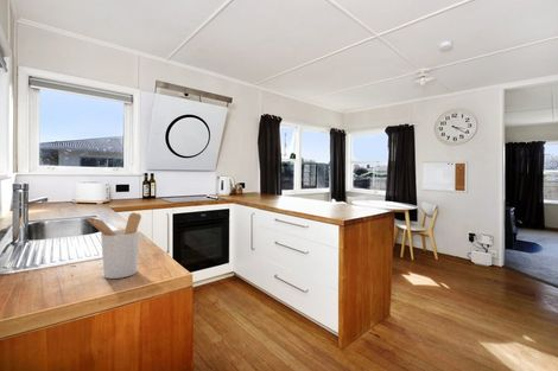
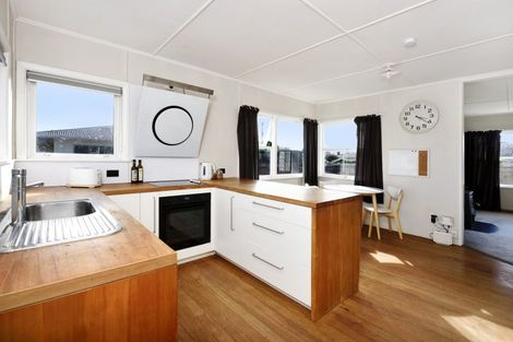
- utensil holder (113, 244)
